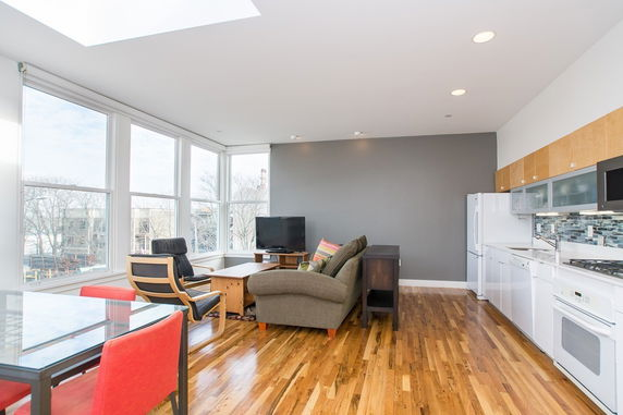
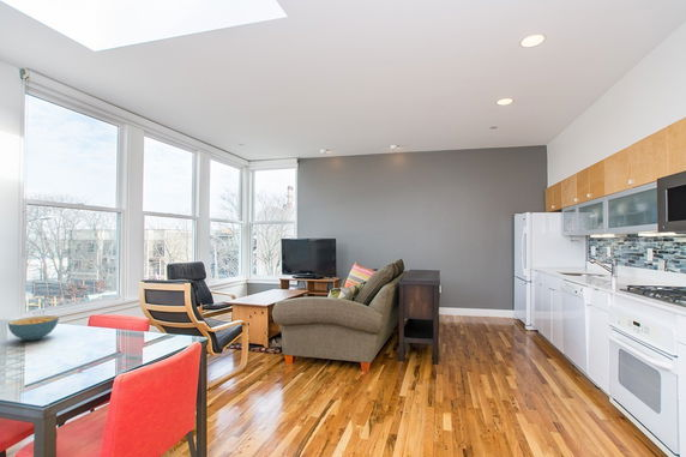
+ cereal bowl (34, 329)
